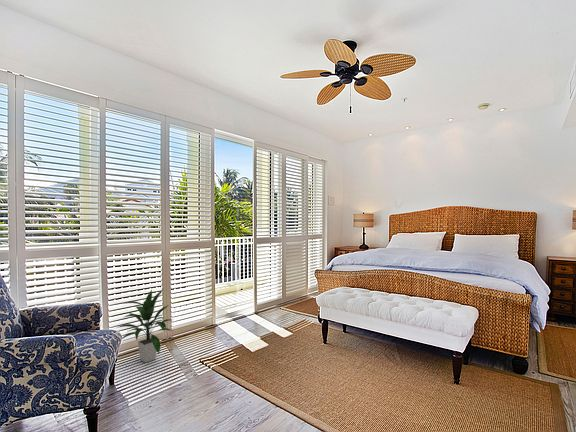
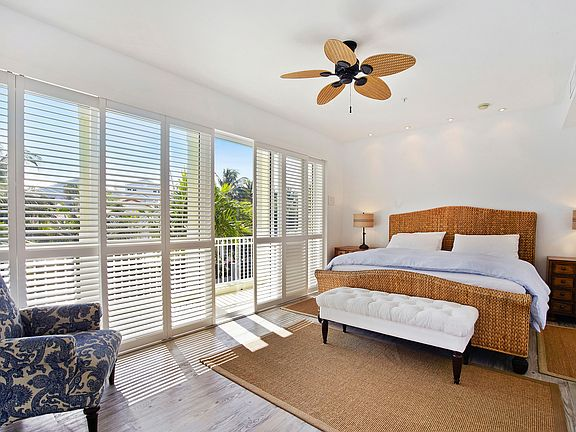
- indoor plant (147, 325)
